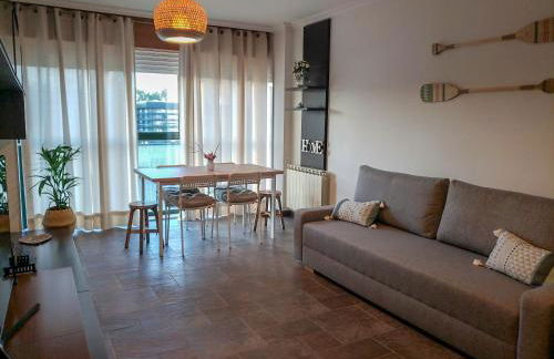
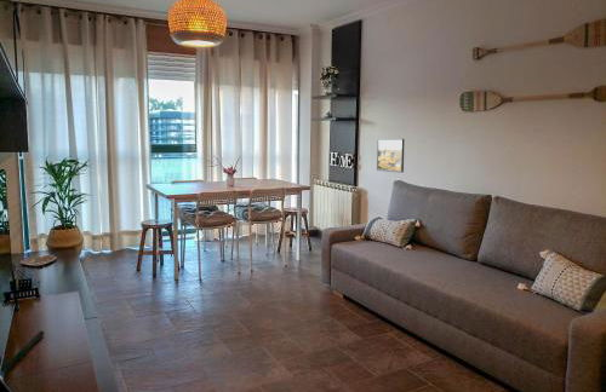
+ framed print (389, 155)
